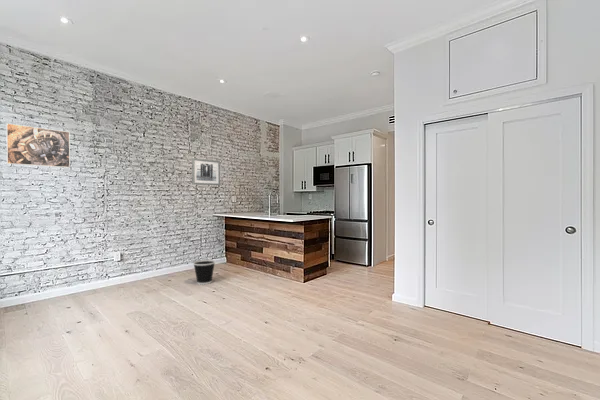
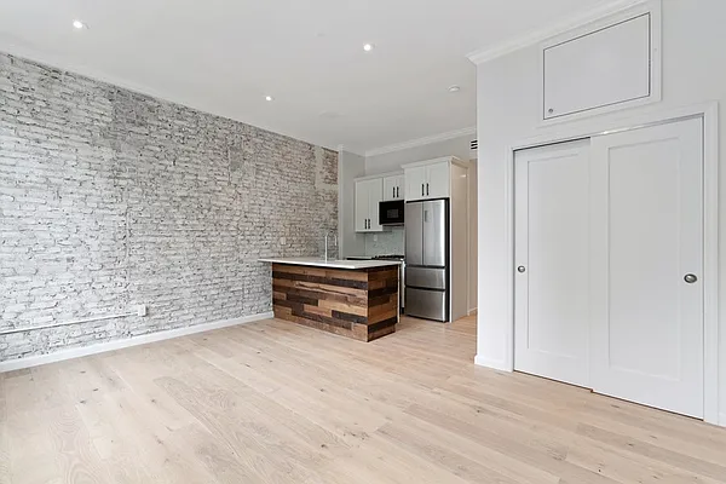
- wastebasket (204, 272)
- wall art (206, 172)
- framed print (40, 146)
